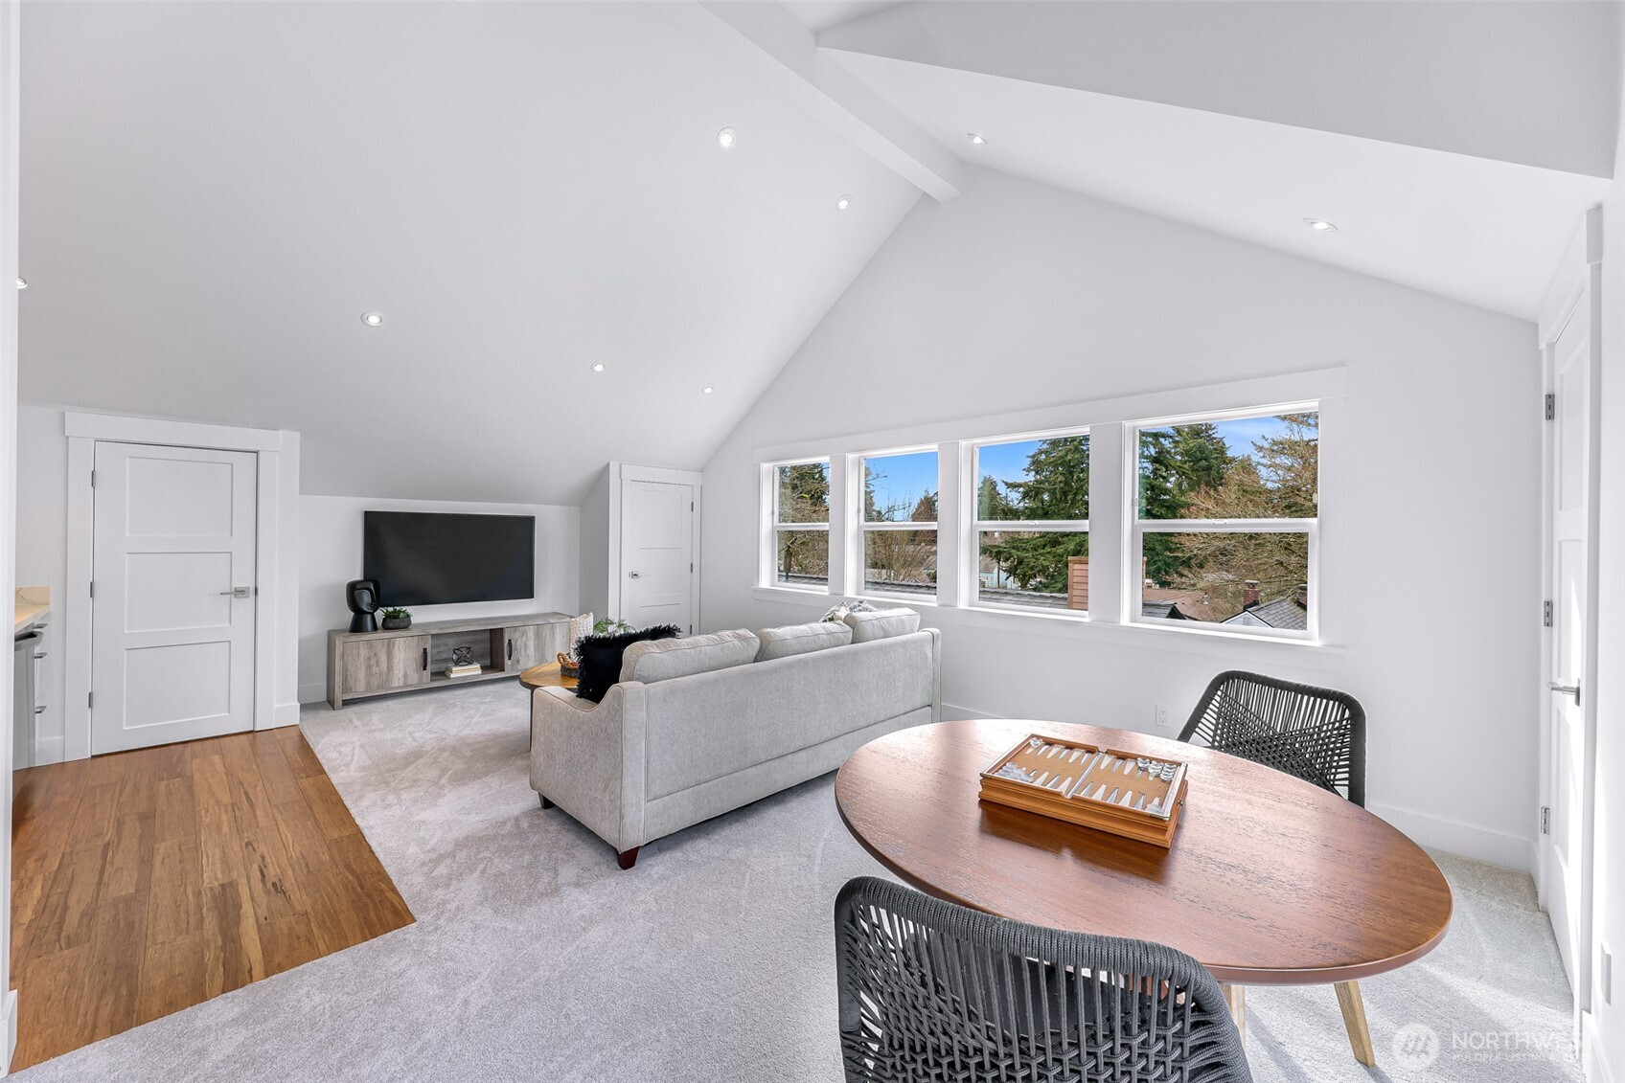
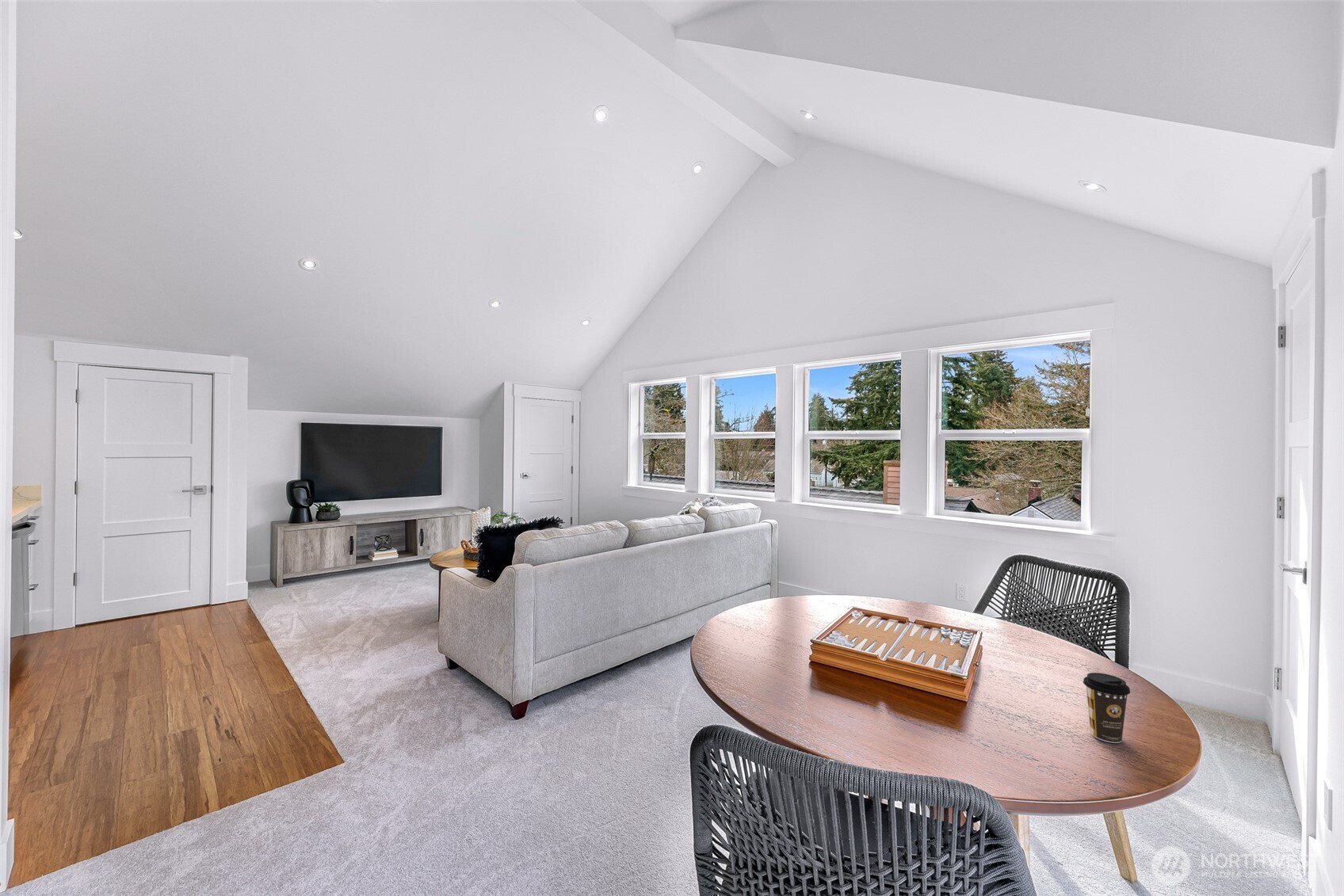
+ coffee cup (1105, 707)
